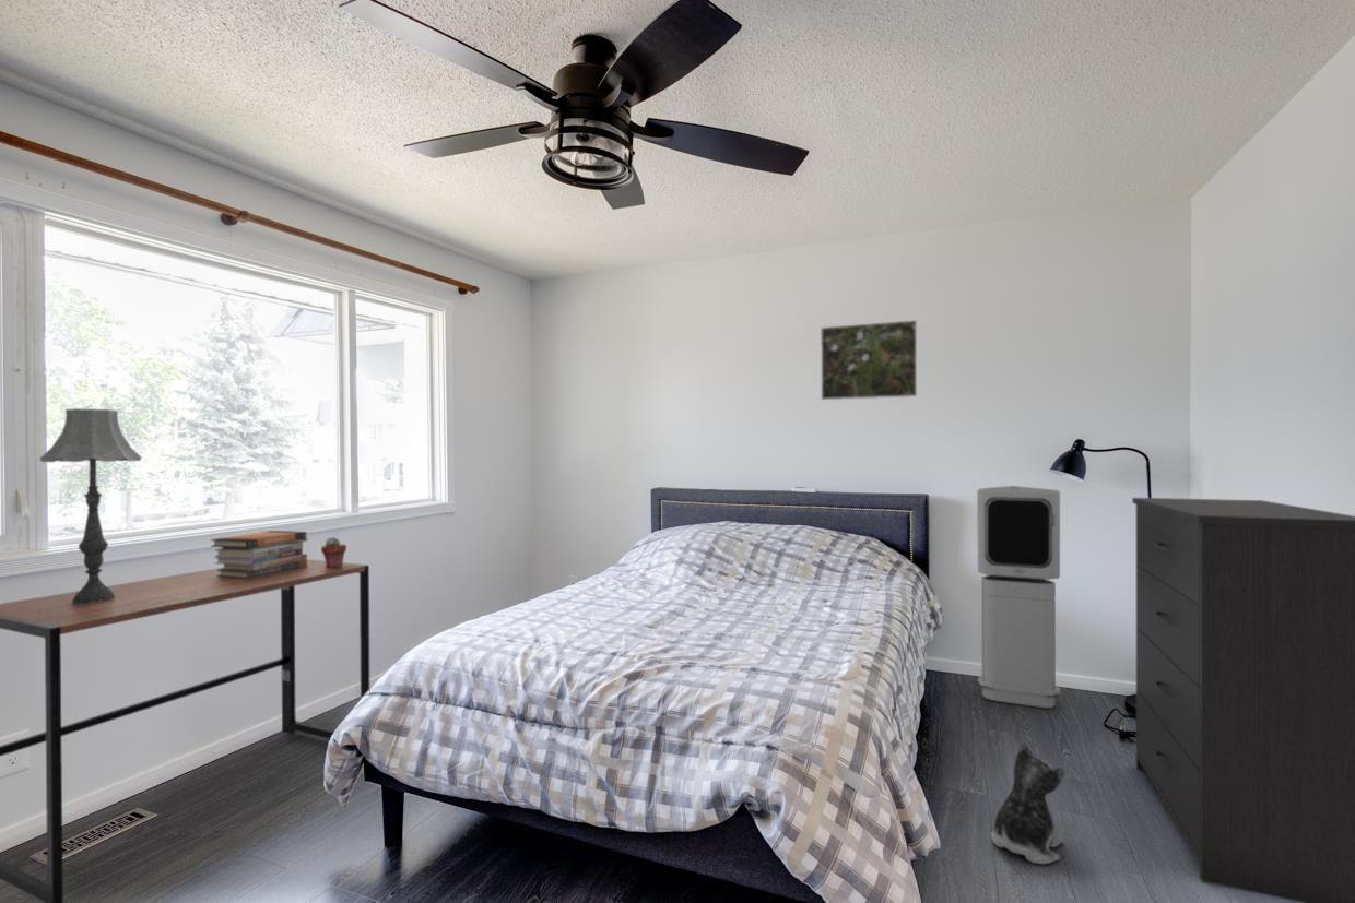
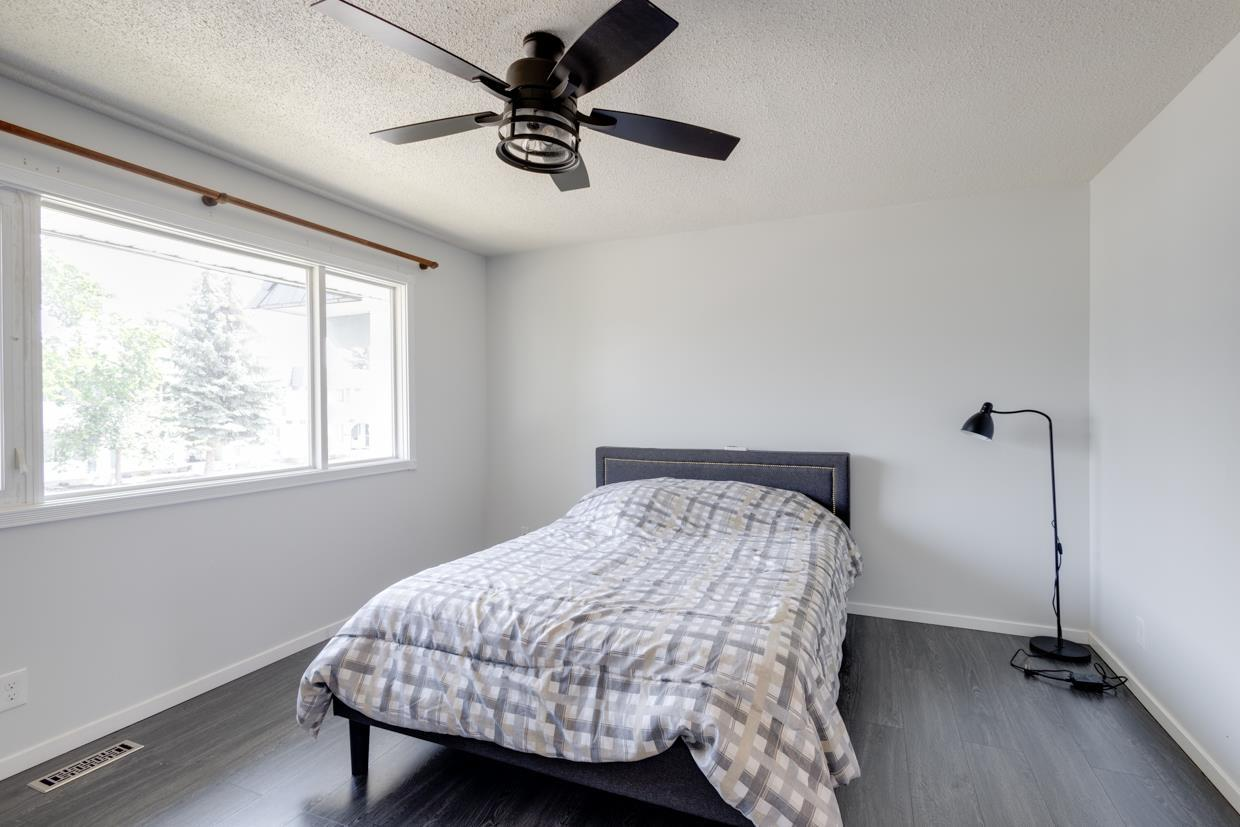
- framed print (868, 360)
- potted succulent (333, 550)
- plush toy (1024, 798)
- dresser (1232, 667)
- air purifier (1015, 590)
- book stack (261, 553)
- desk (197, 691)
- table lamp (93, 504)
